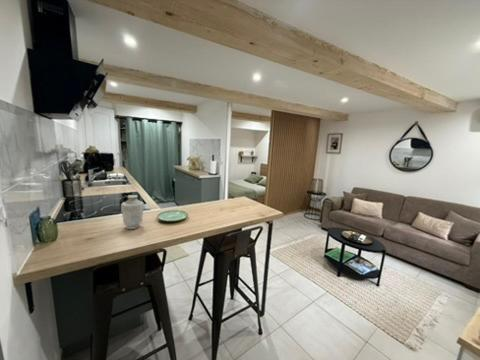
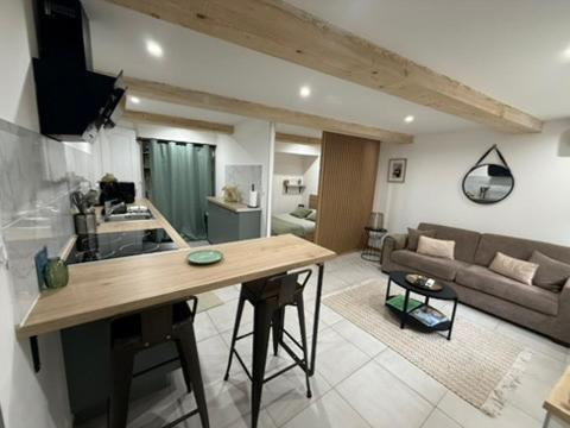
- vase (132, 211)
